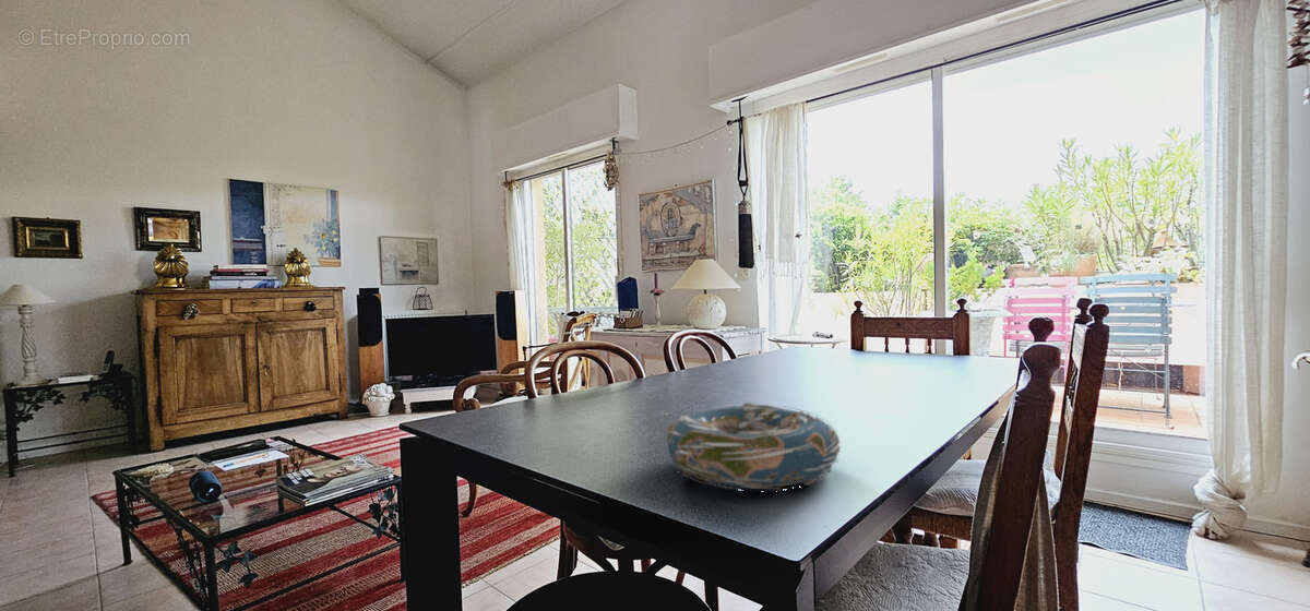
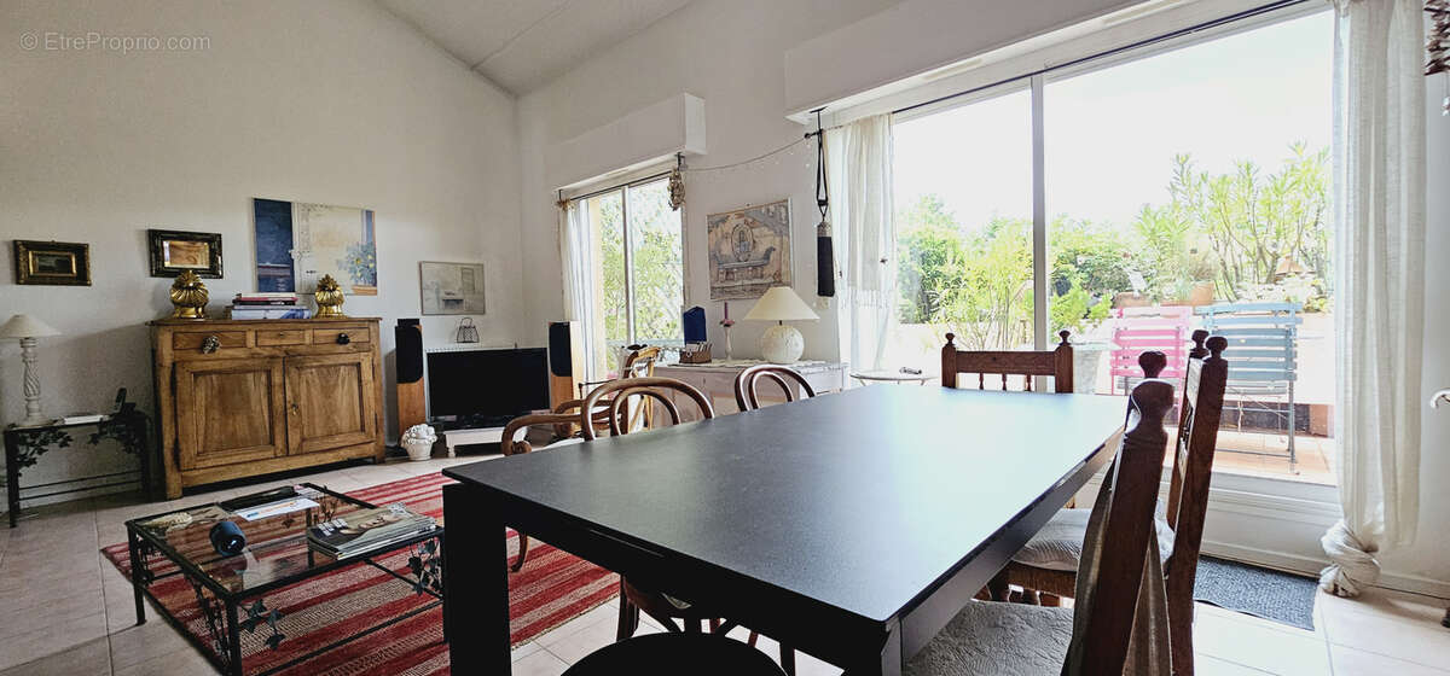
- decorative bowl (750, 442)
